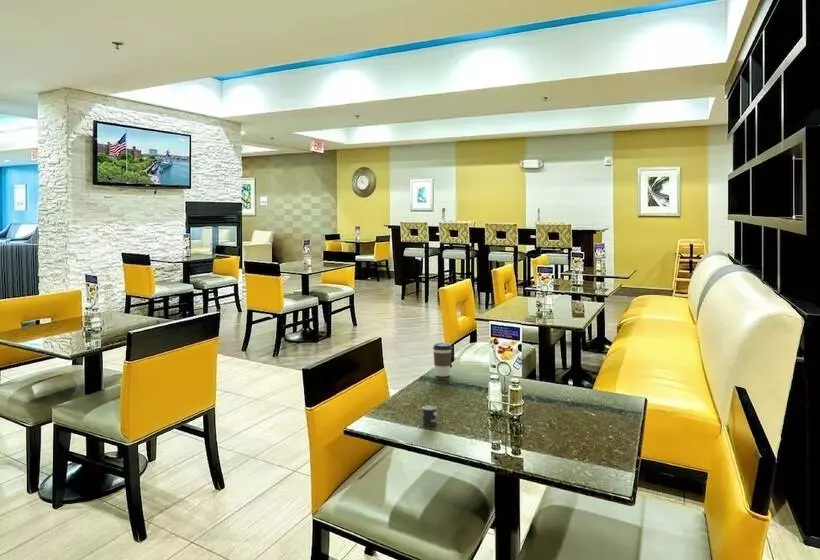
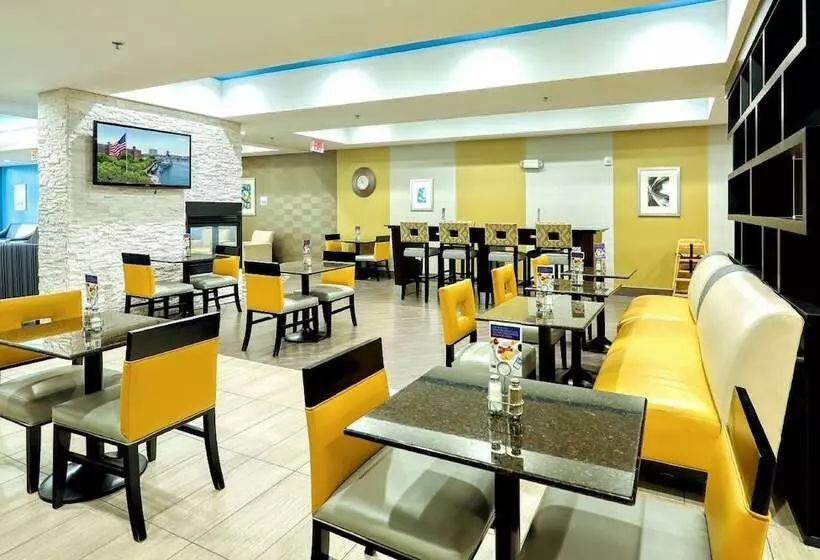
- mug (426, 417)
- coffee cup (442, 359)
